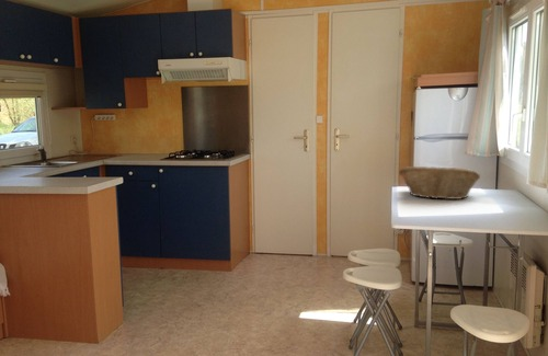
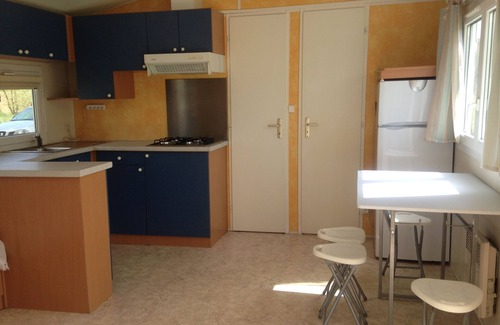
- fruit basket (437, 180)
